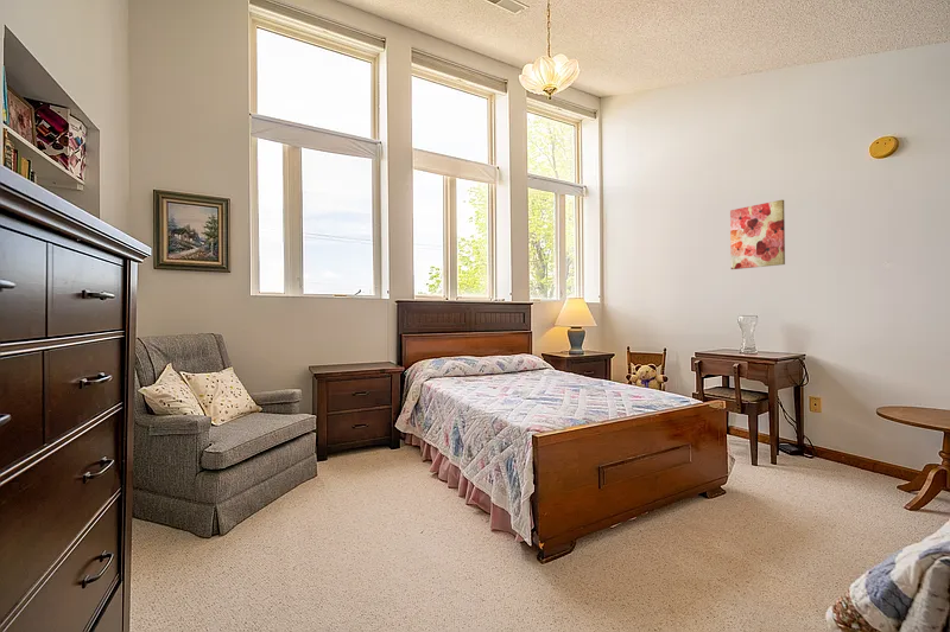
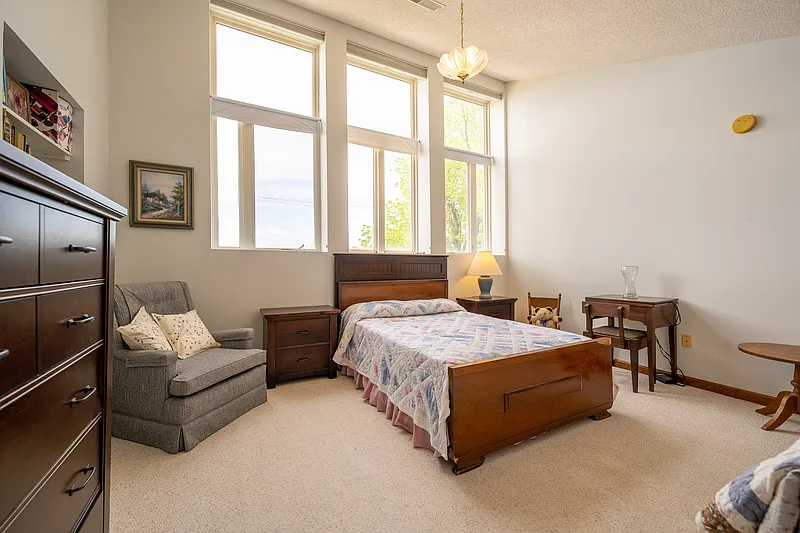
- wall art (755, 236)
